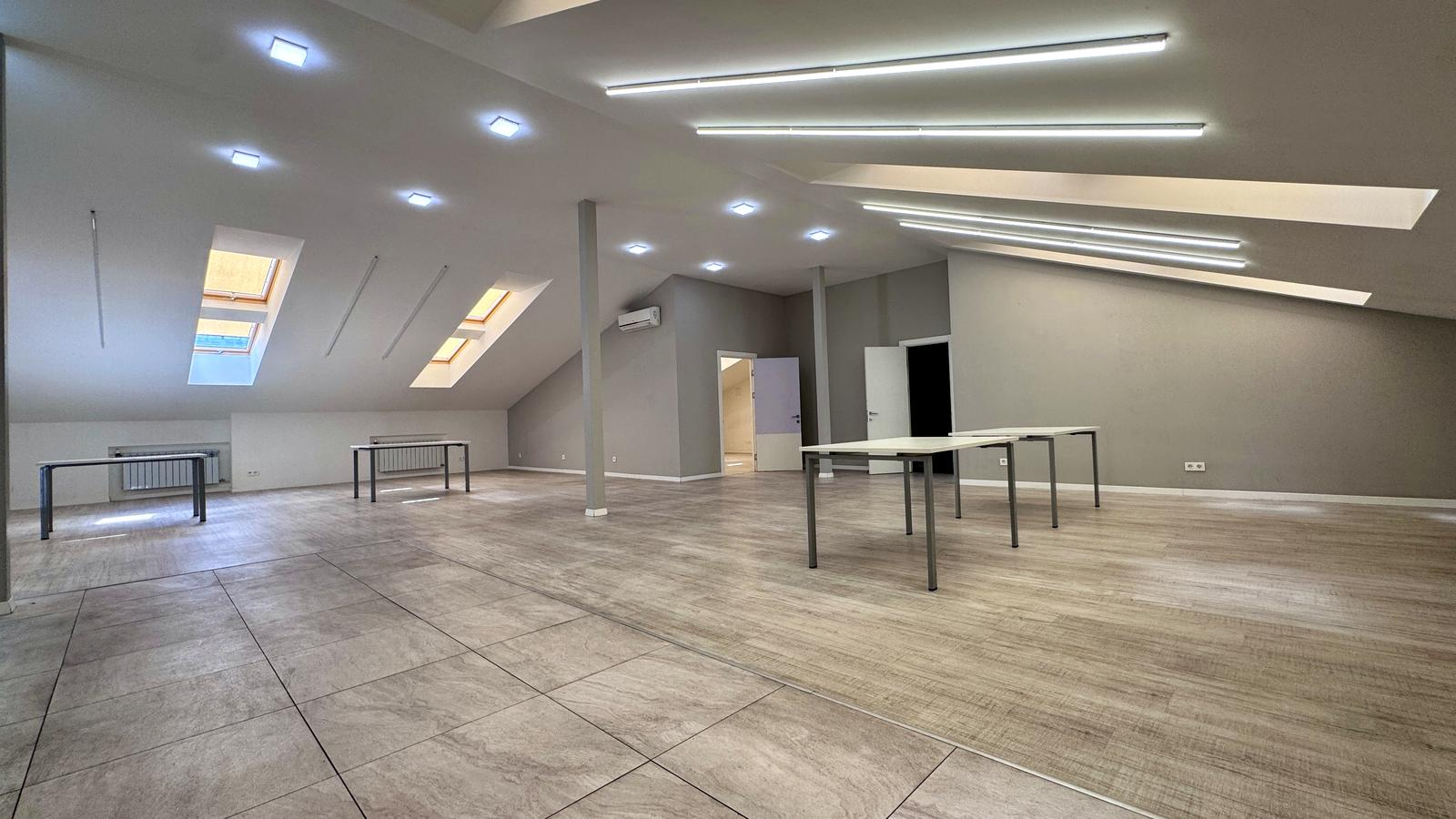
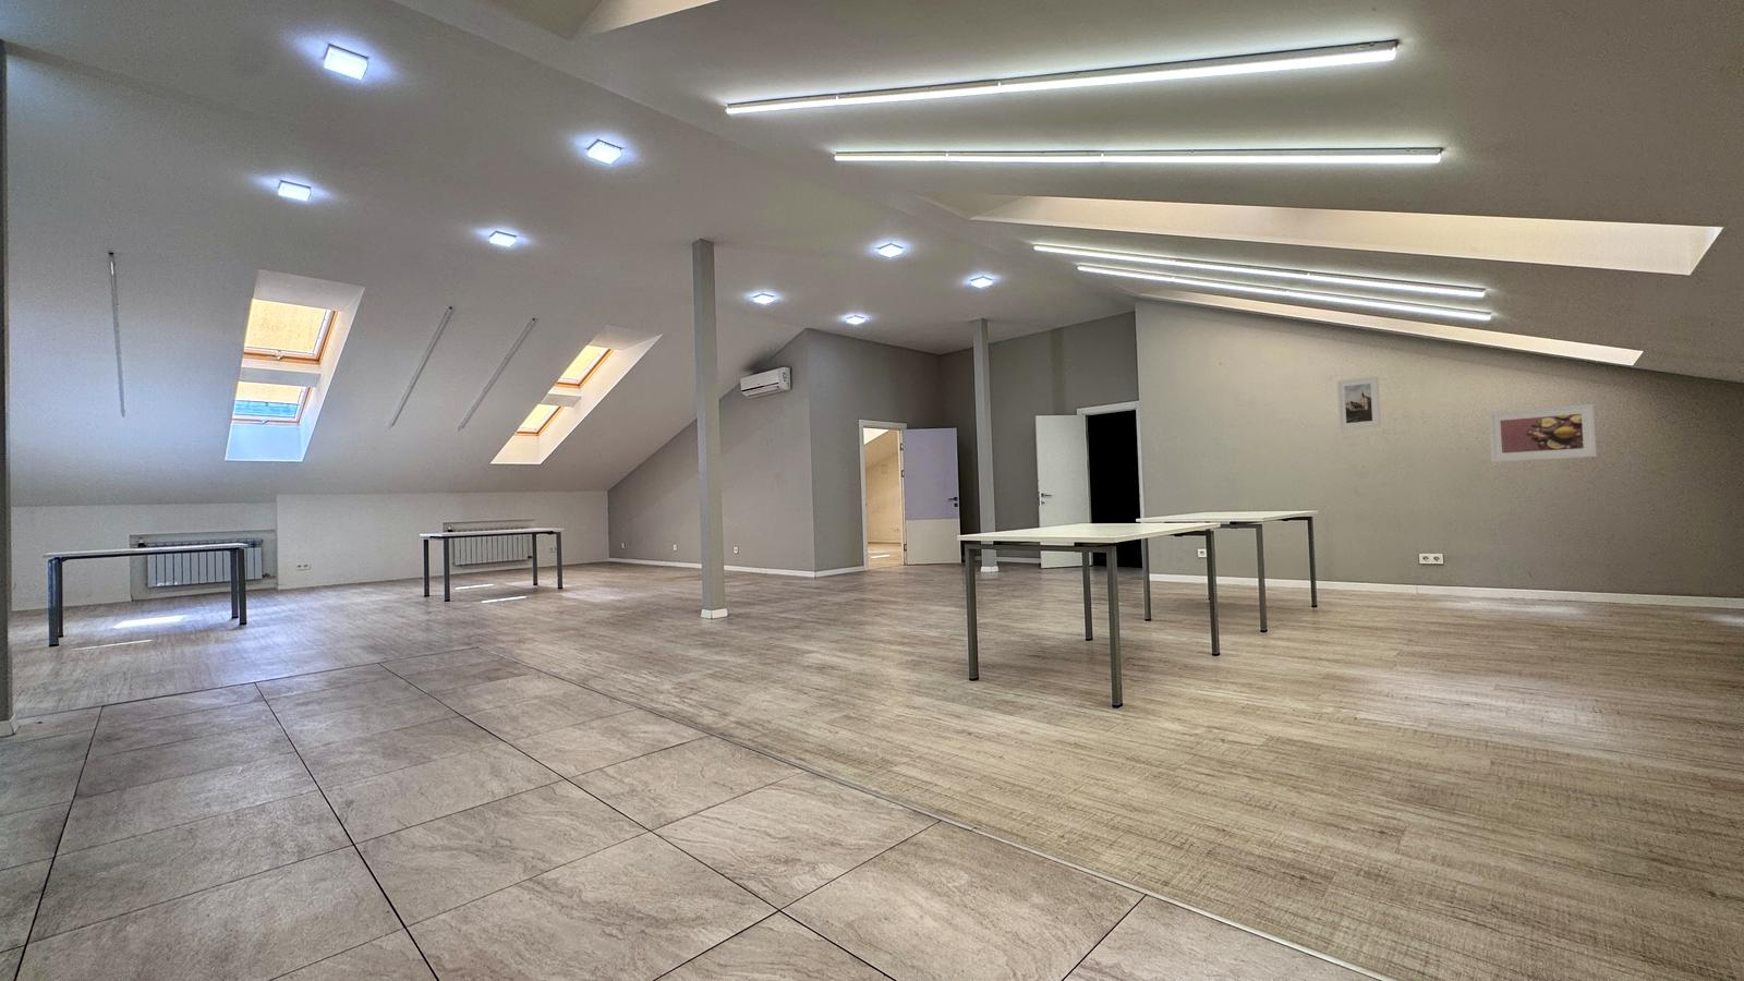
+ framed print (1358, 404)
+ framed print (1540, 434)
